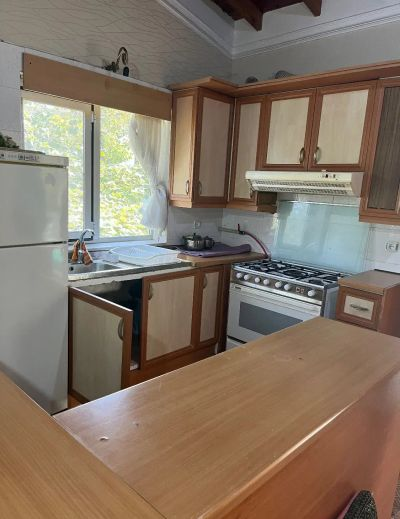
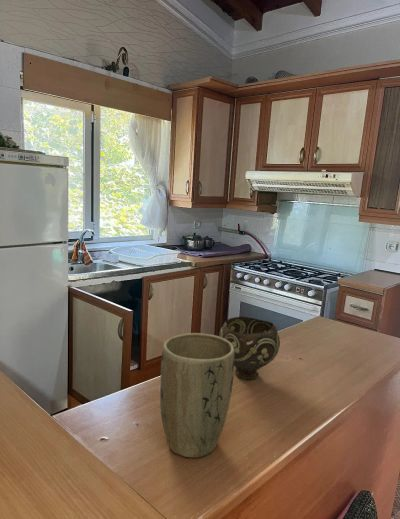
+ plant pot (195, 394)
+ bowl (248, 348)
